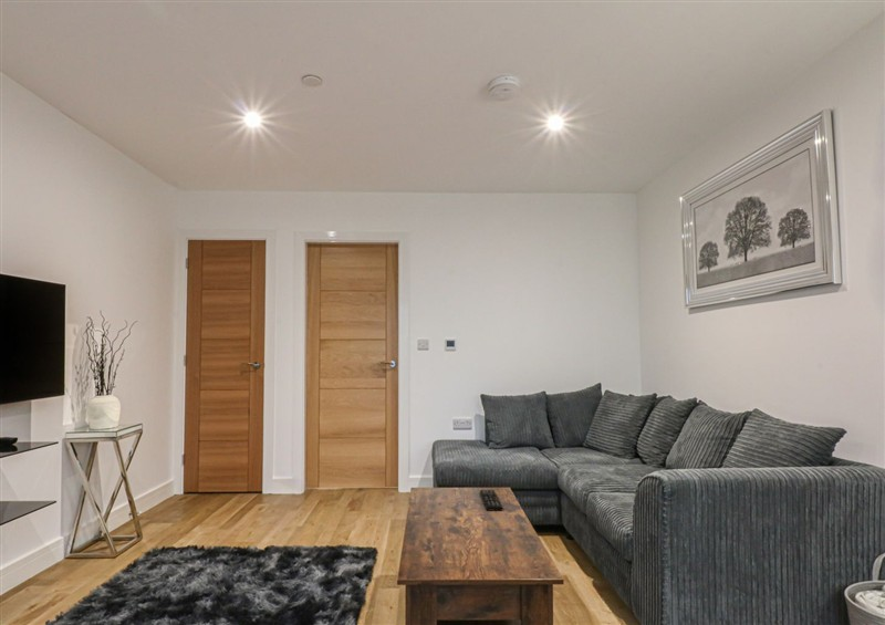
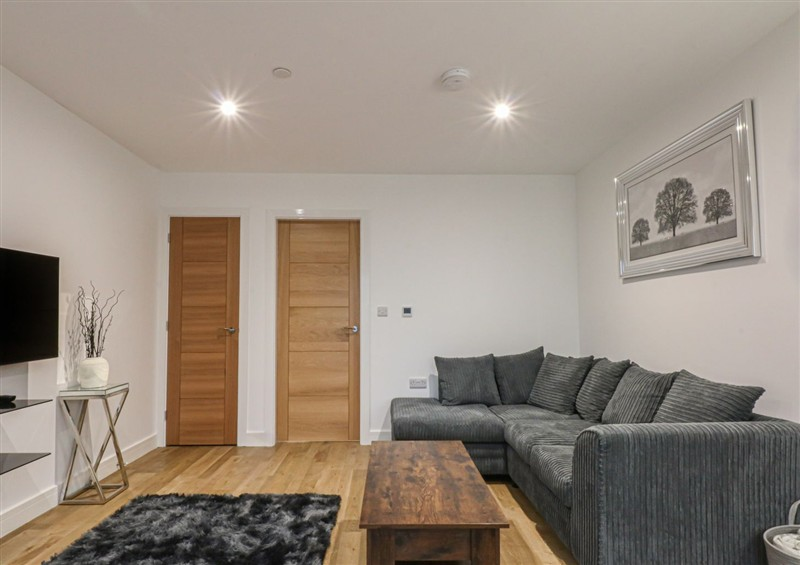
- remote control (490, 499)
